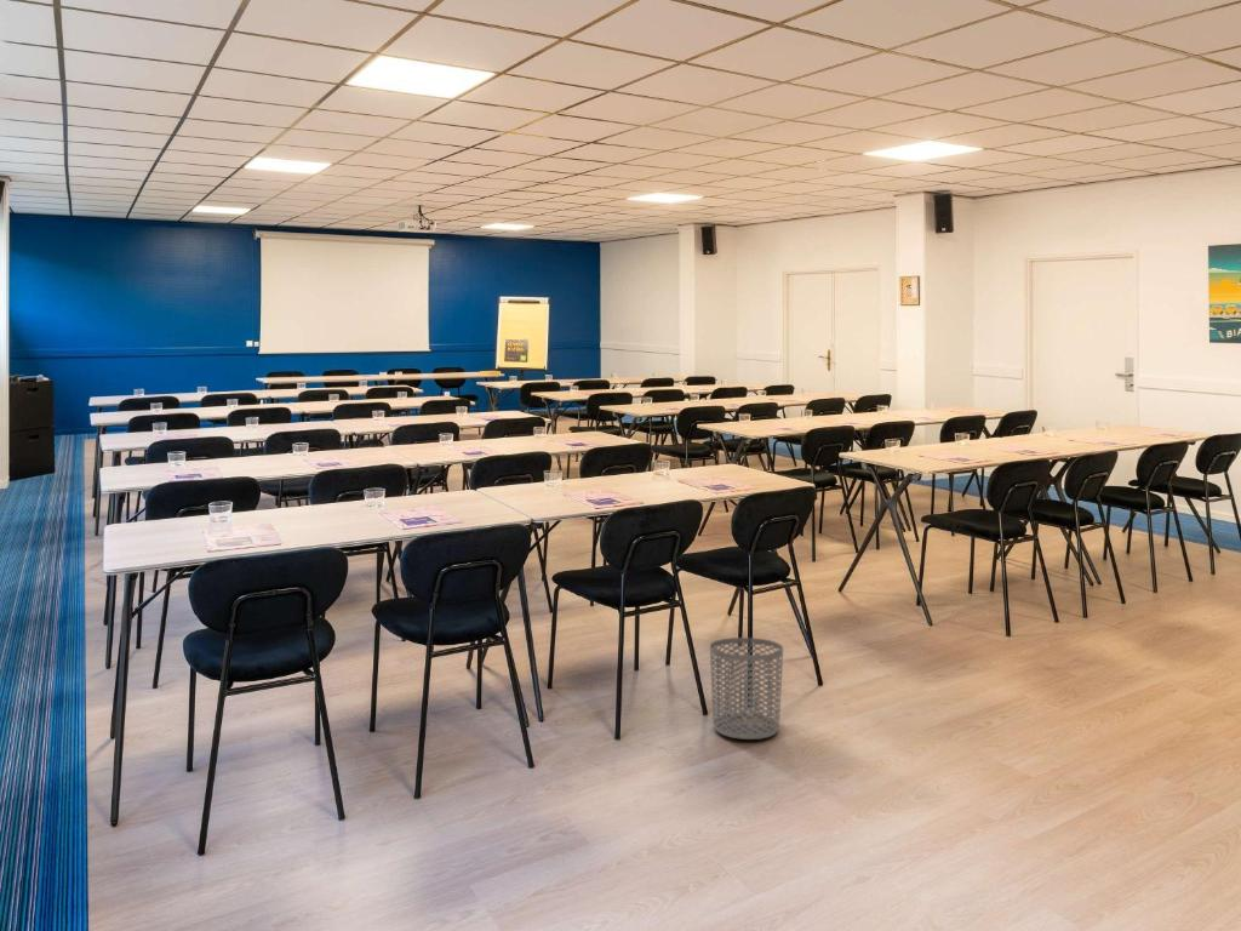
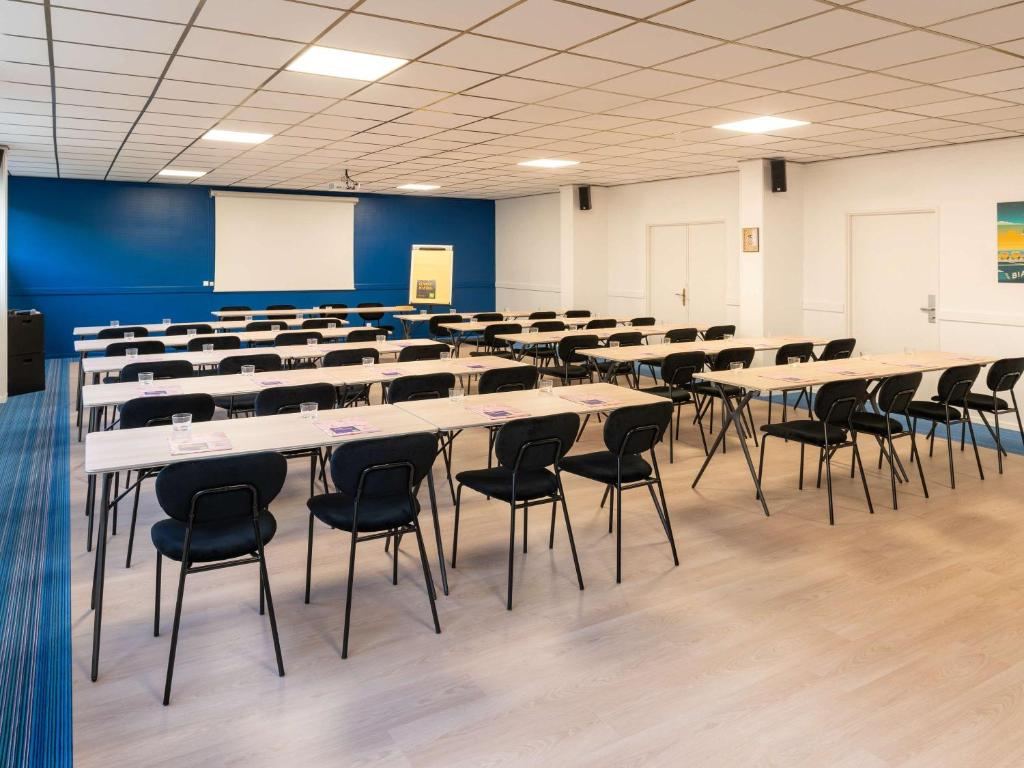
- waste bin (745, 687)
